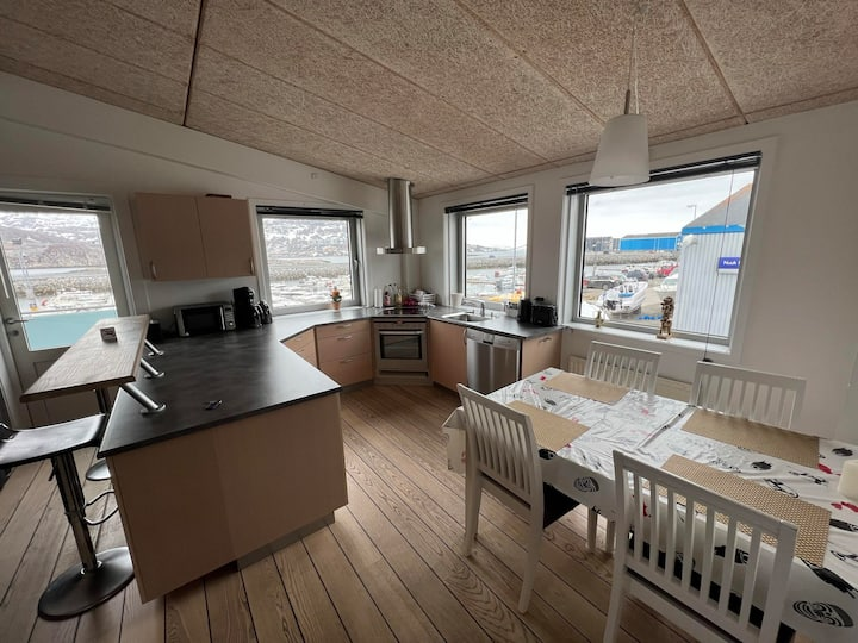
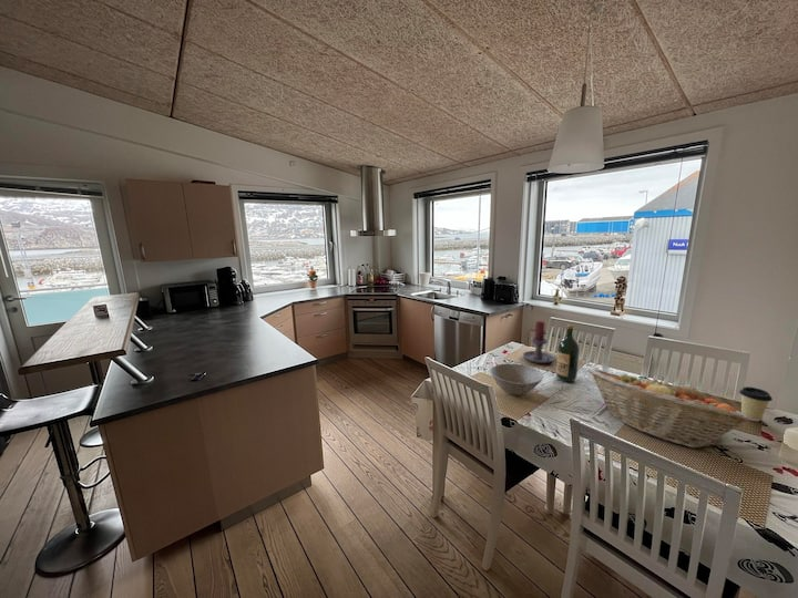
+ coffee cup (753, 404)
+ bowl (514, 381)
+ wine bottle (567, 352)
+ fruit basket (656, 400)
+ candle holder (542, 341)
